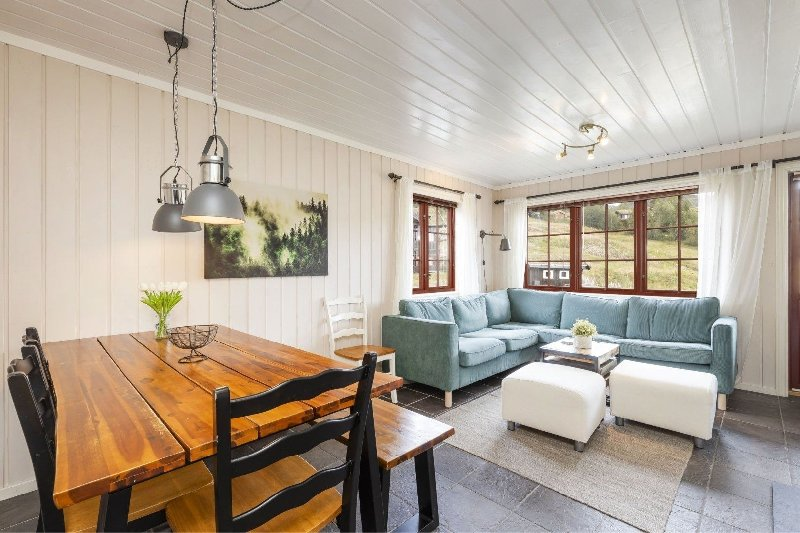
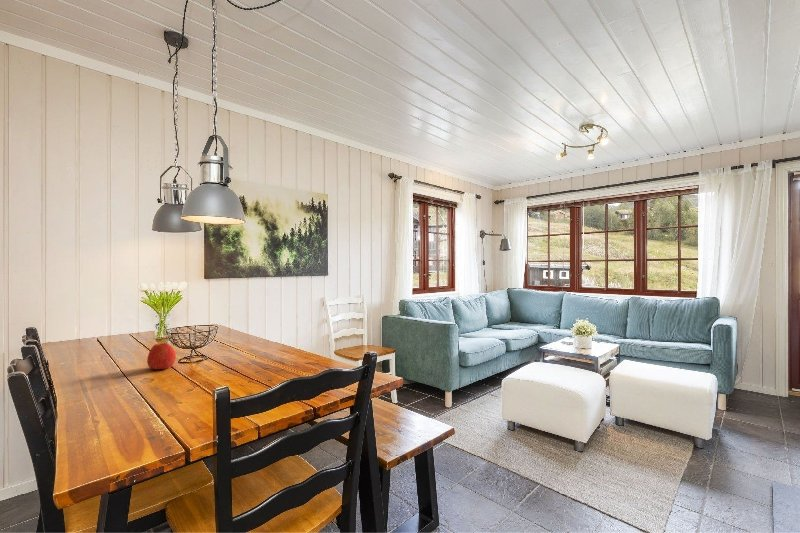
+ apple (161, 355)
